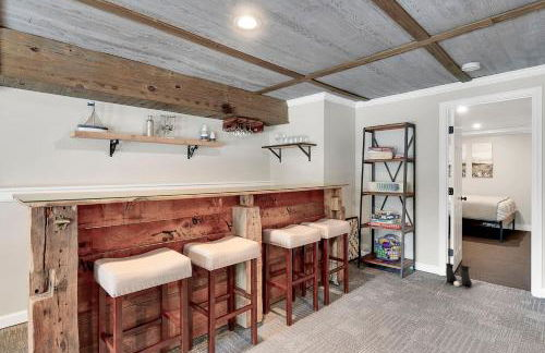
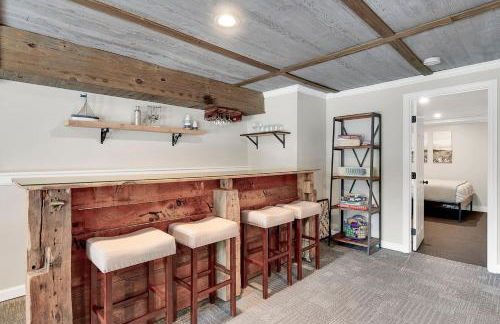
- boots (461, 272)
